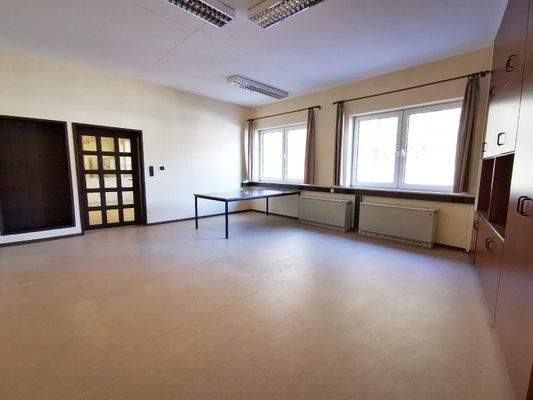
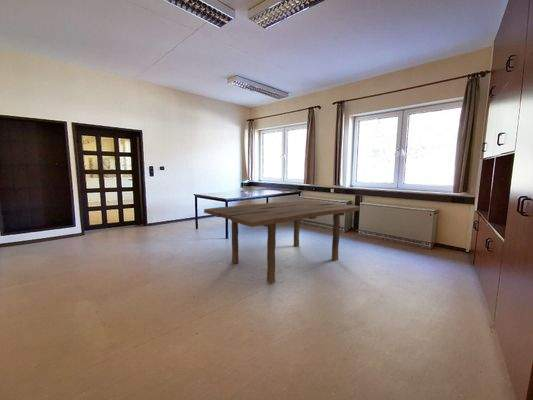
+ dining table (294, 234)
